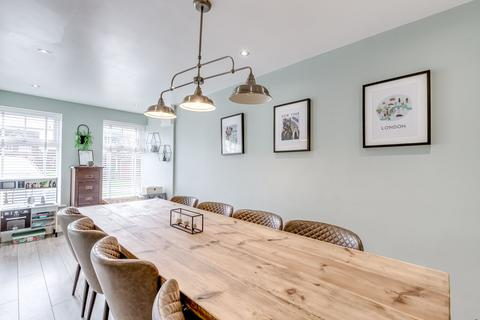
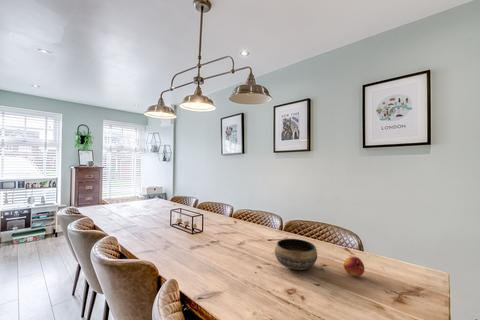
+ fruit (353, 265)
+ bowl (295, 255)
